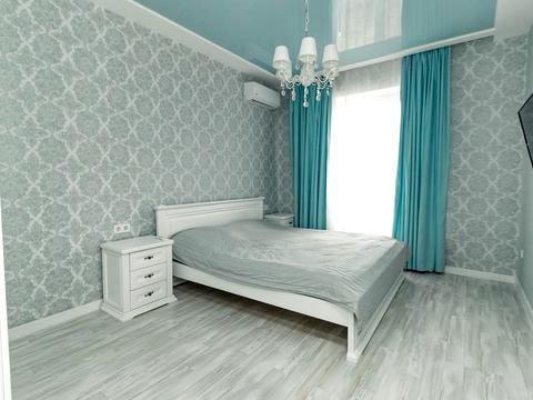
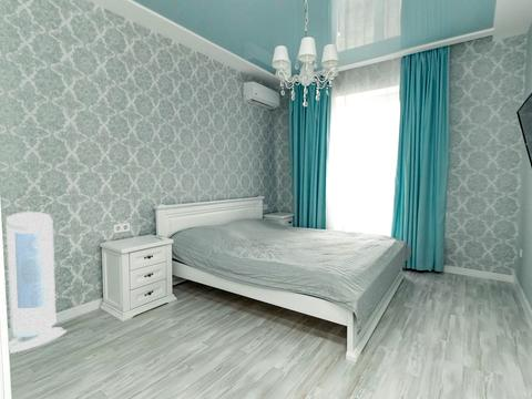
+ air purifier (32, 277)
